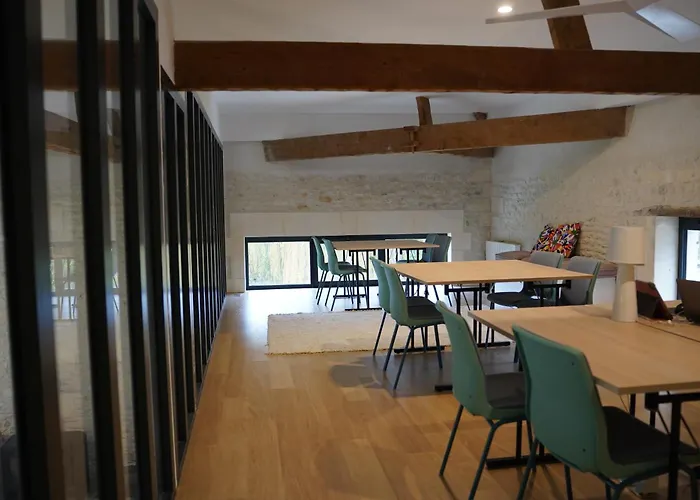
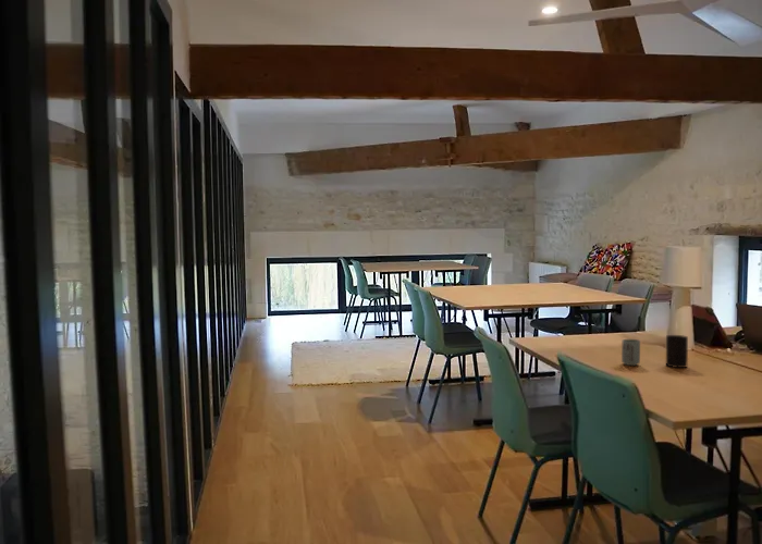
+ cup (676, 350)
+ cup (630, 351)
